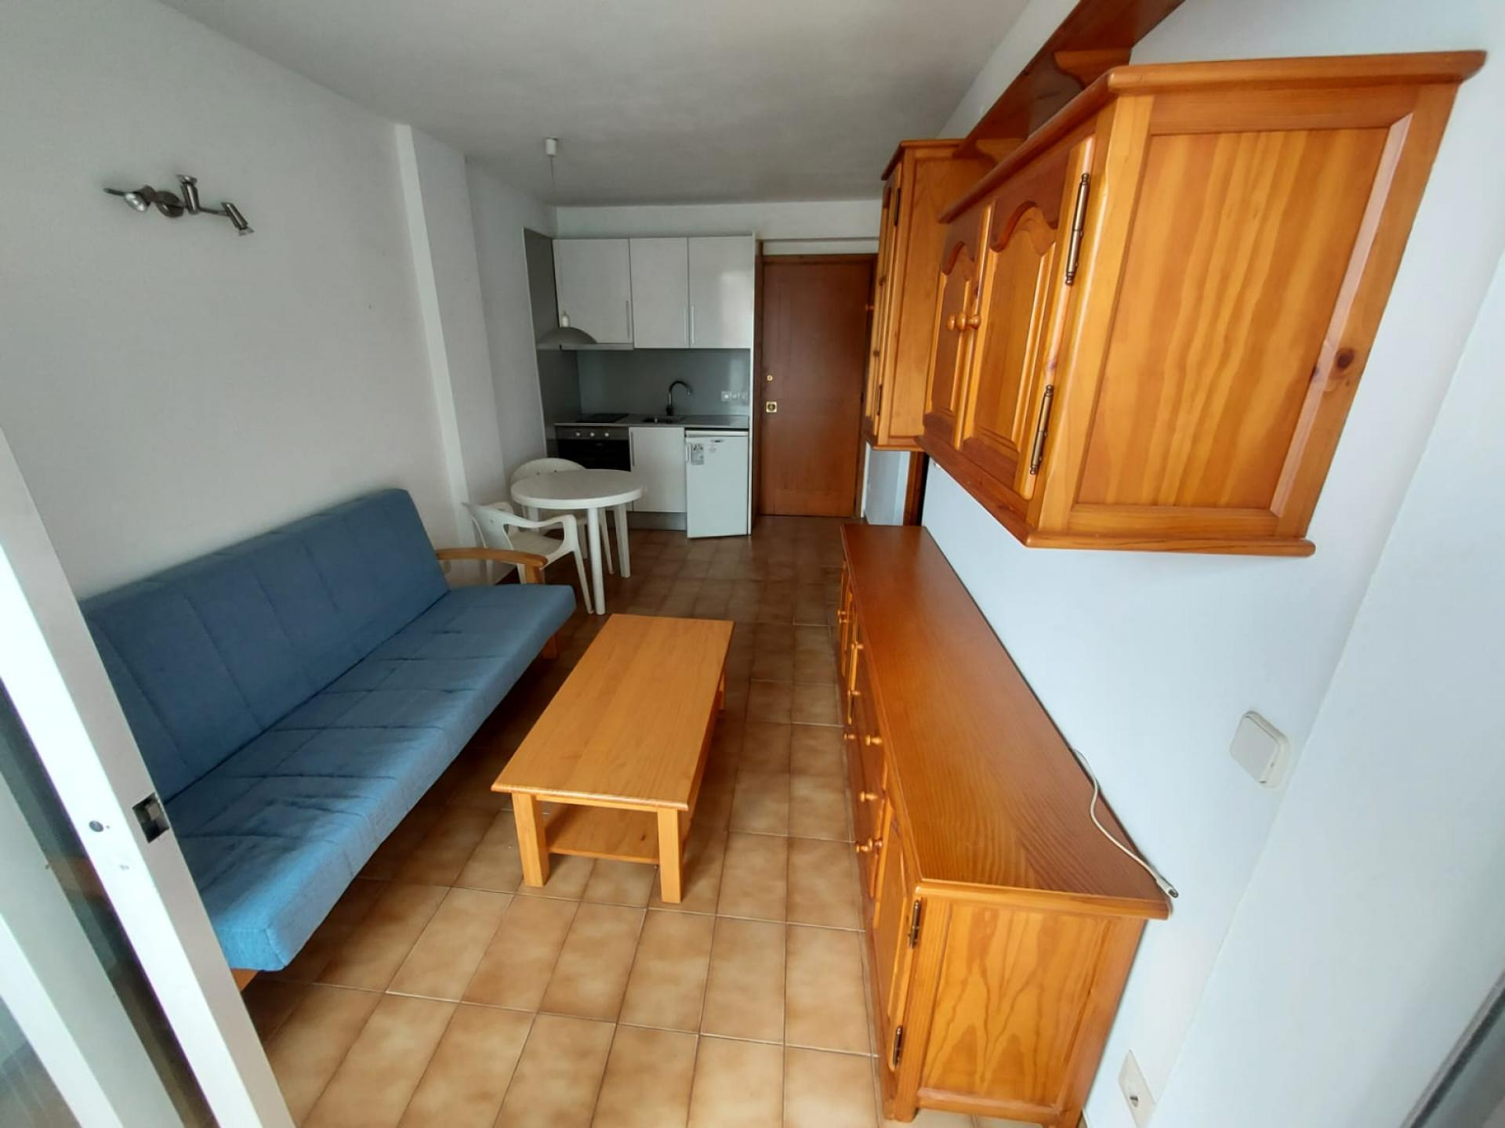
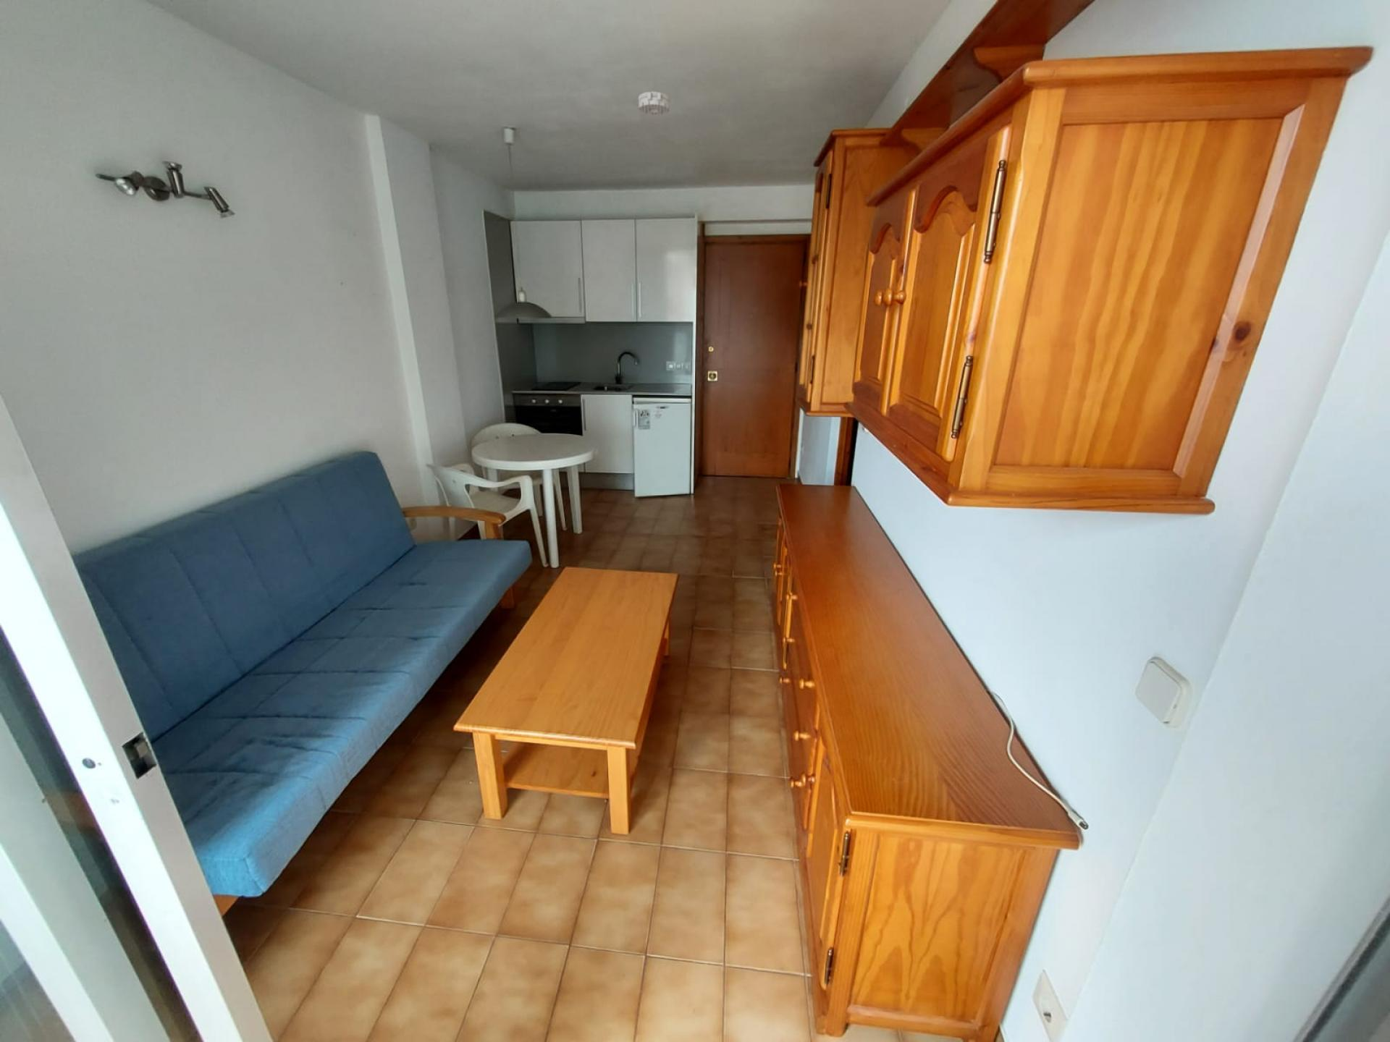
+ smoke detector (653, 103)
